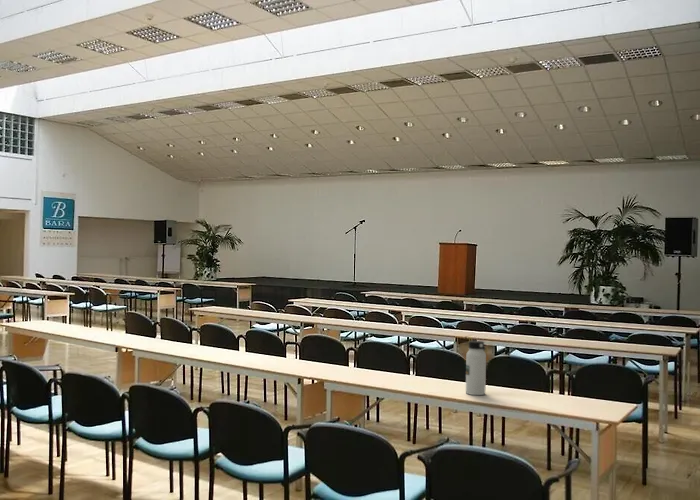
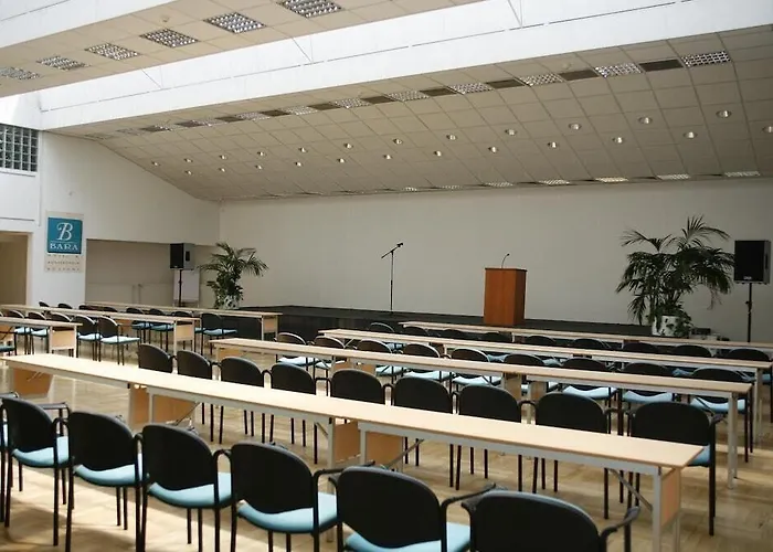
- water bottle (475, 367)
